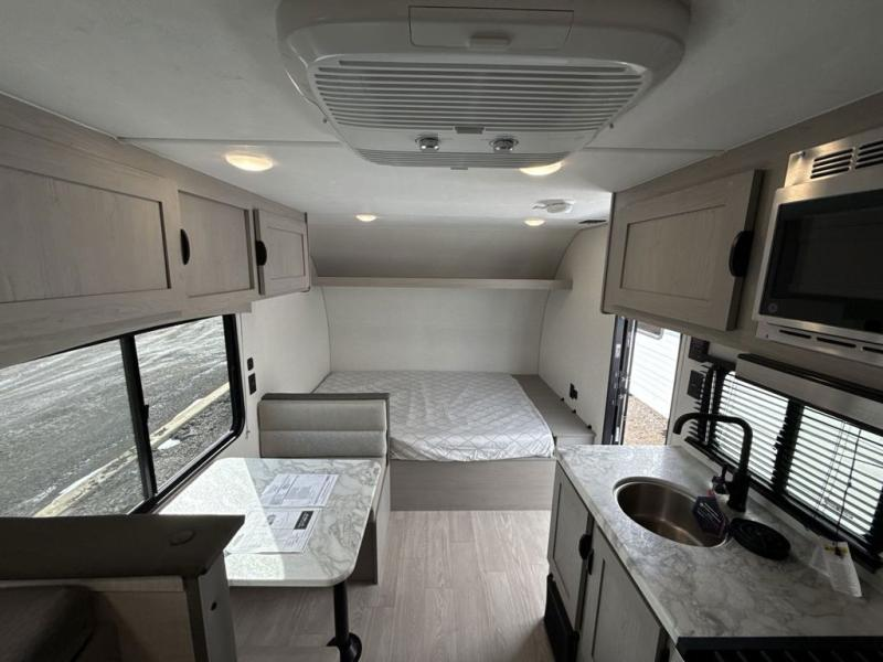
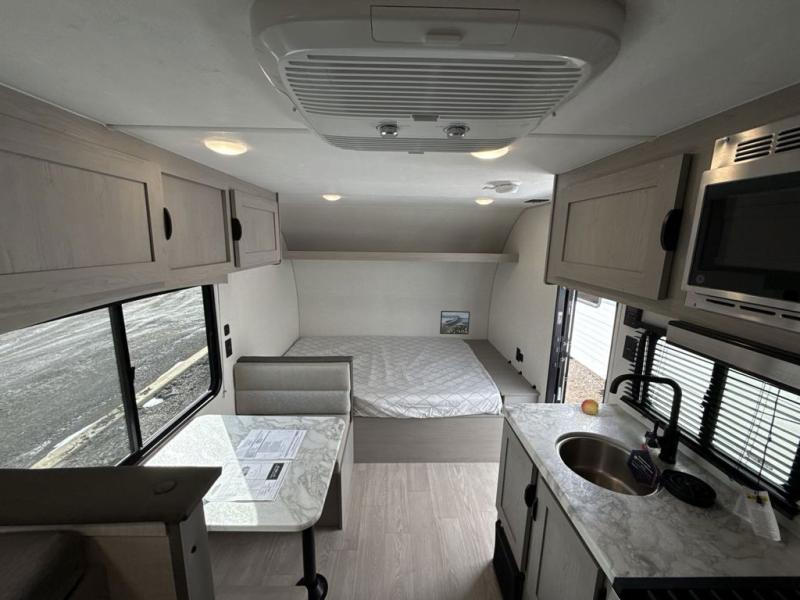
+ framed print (454, 322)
+ fruit (590, 406)
